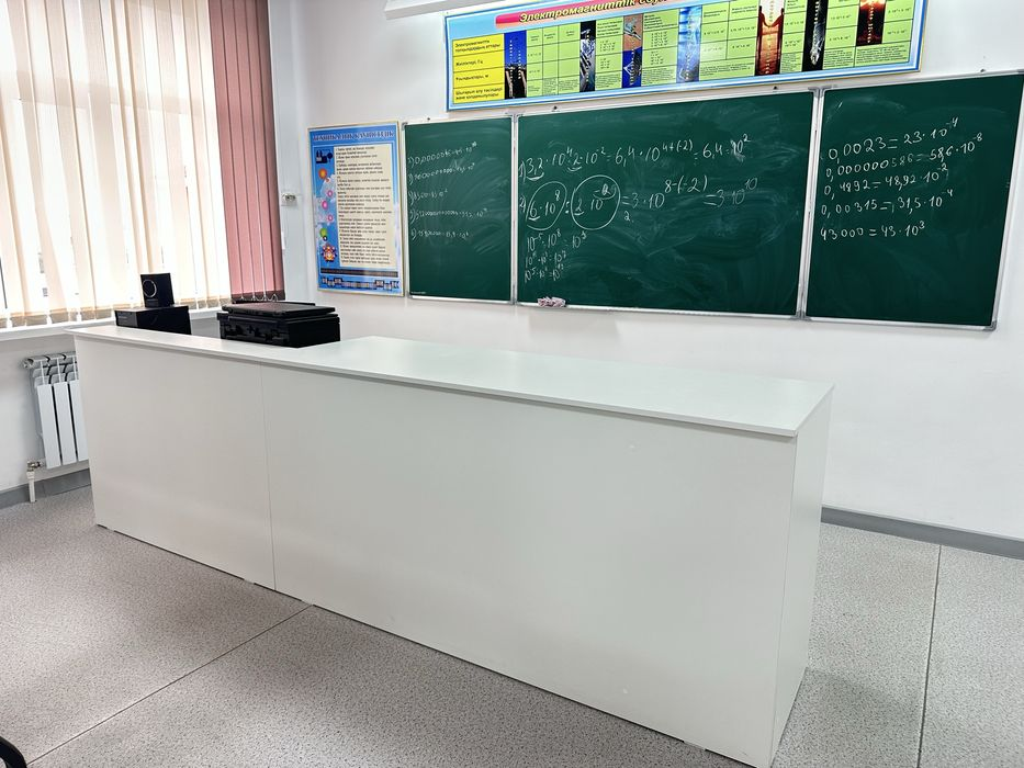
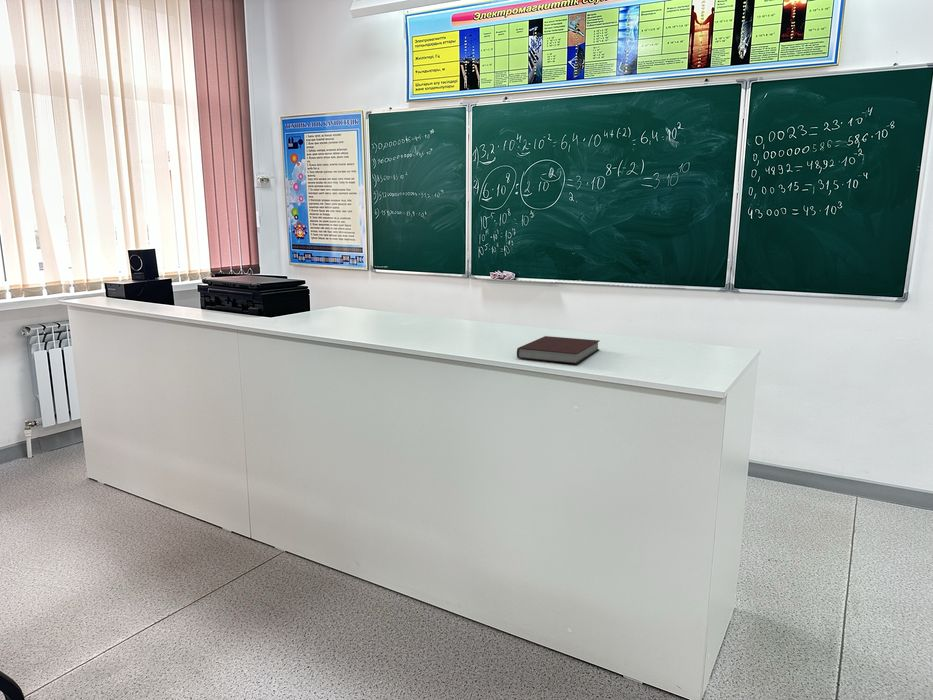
+ notebook (559, 348)
